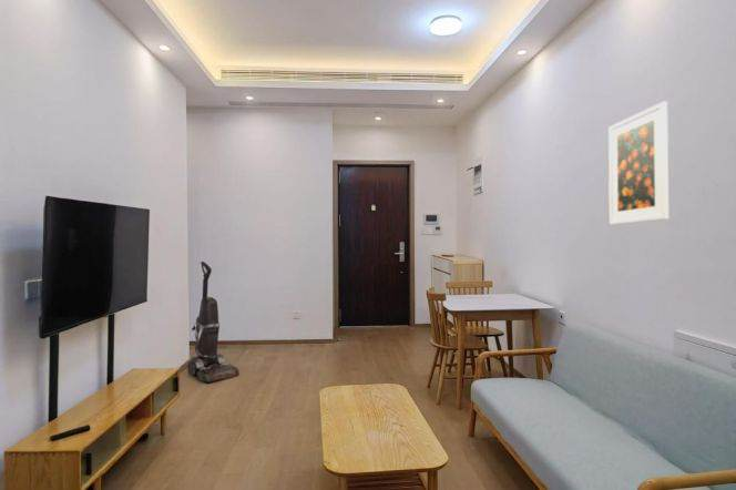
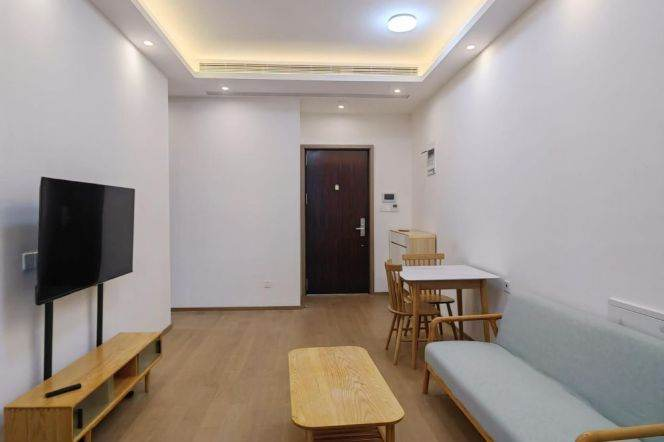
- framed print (635, 169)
- vacuum cleaner (213, 318)
